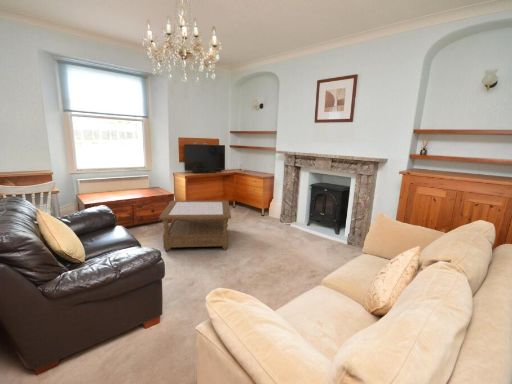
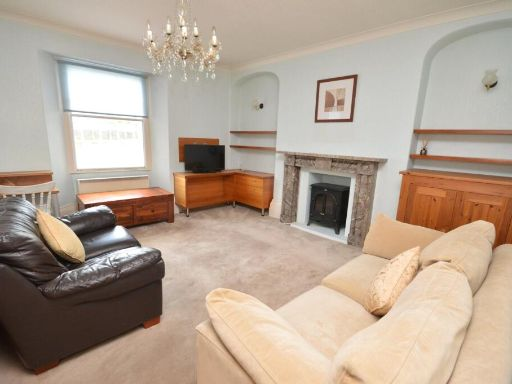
- coffee table (198, 223)
